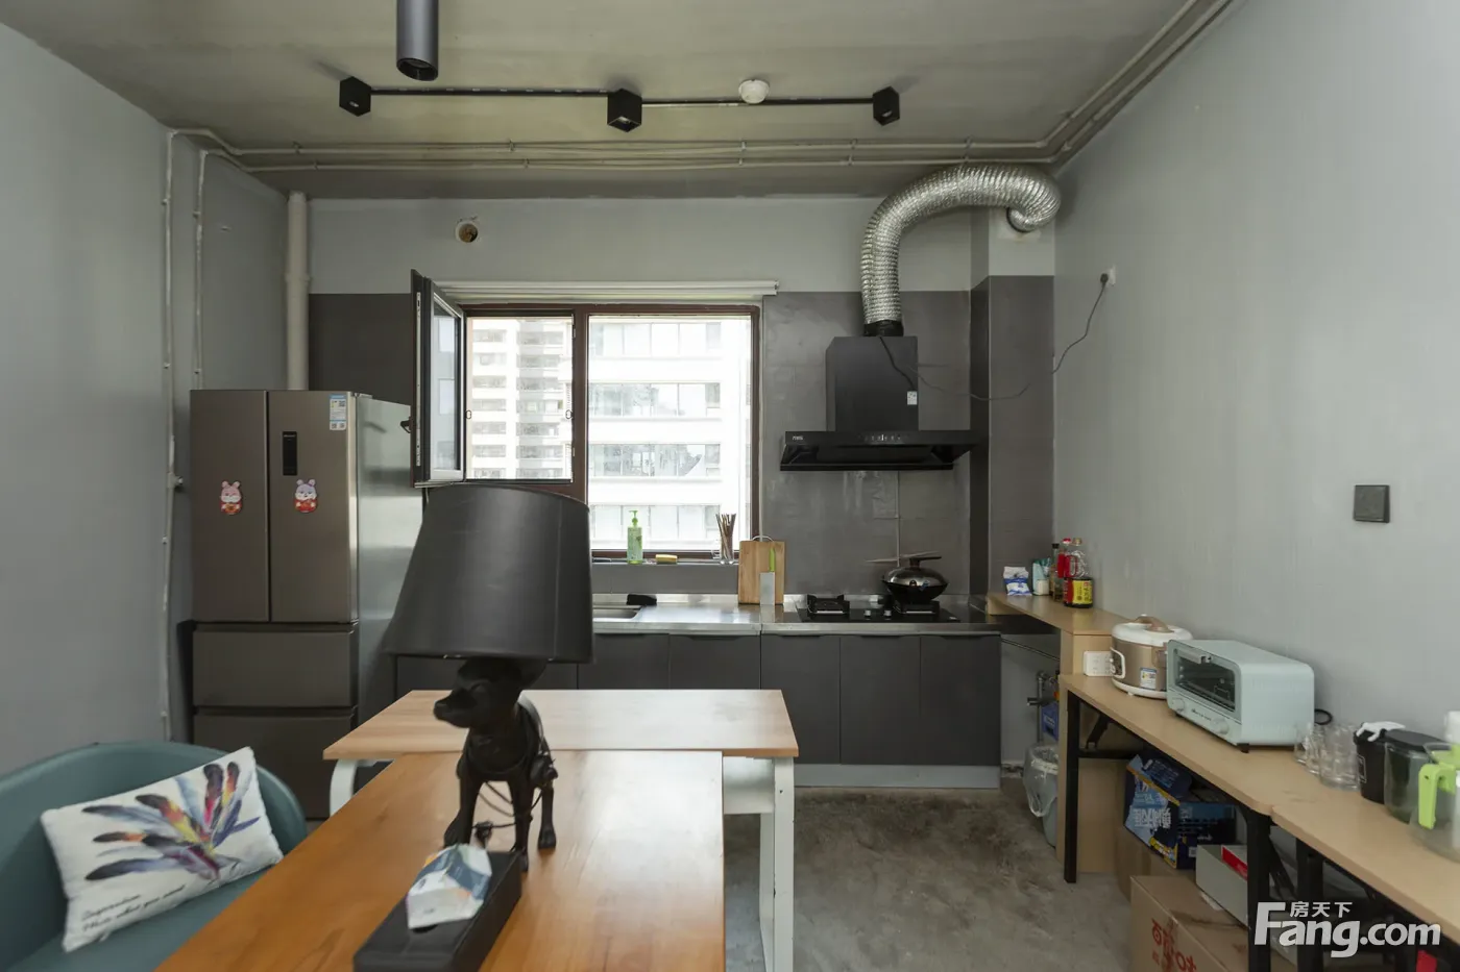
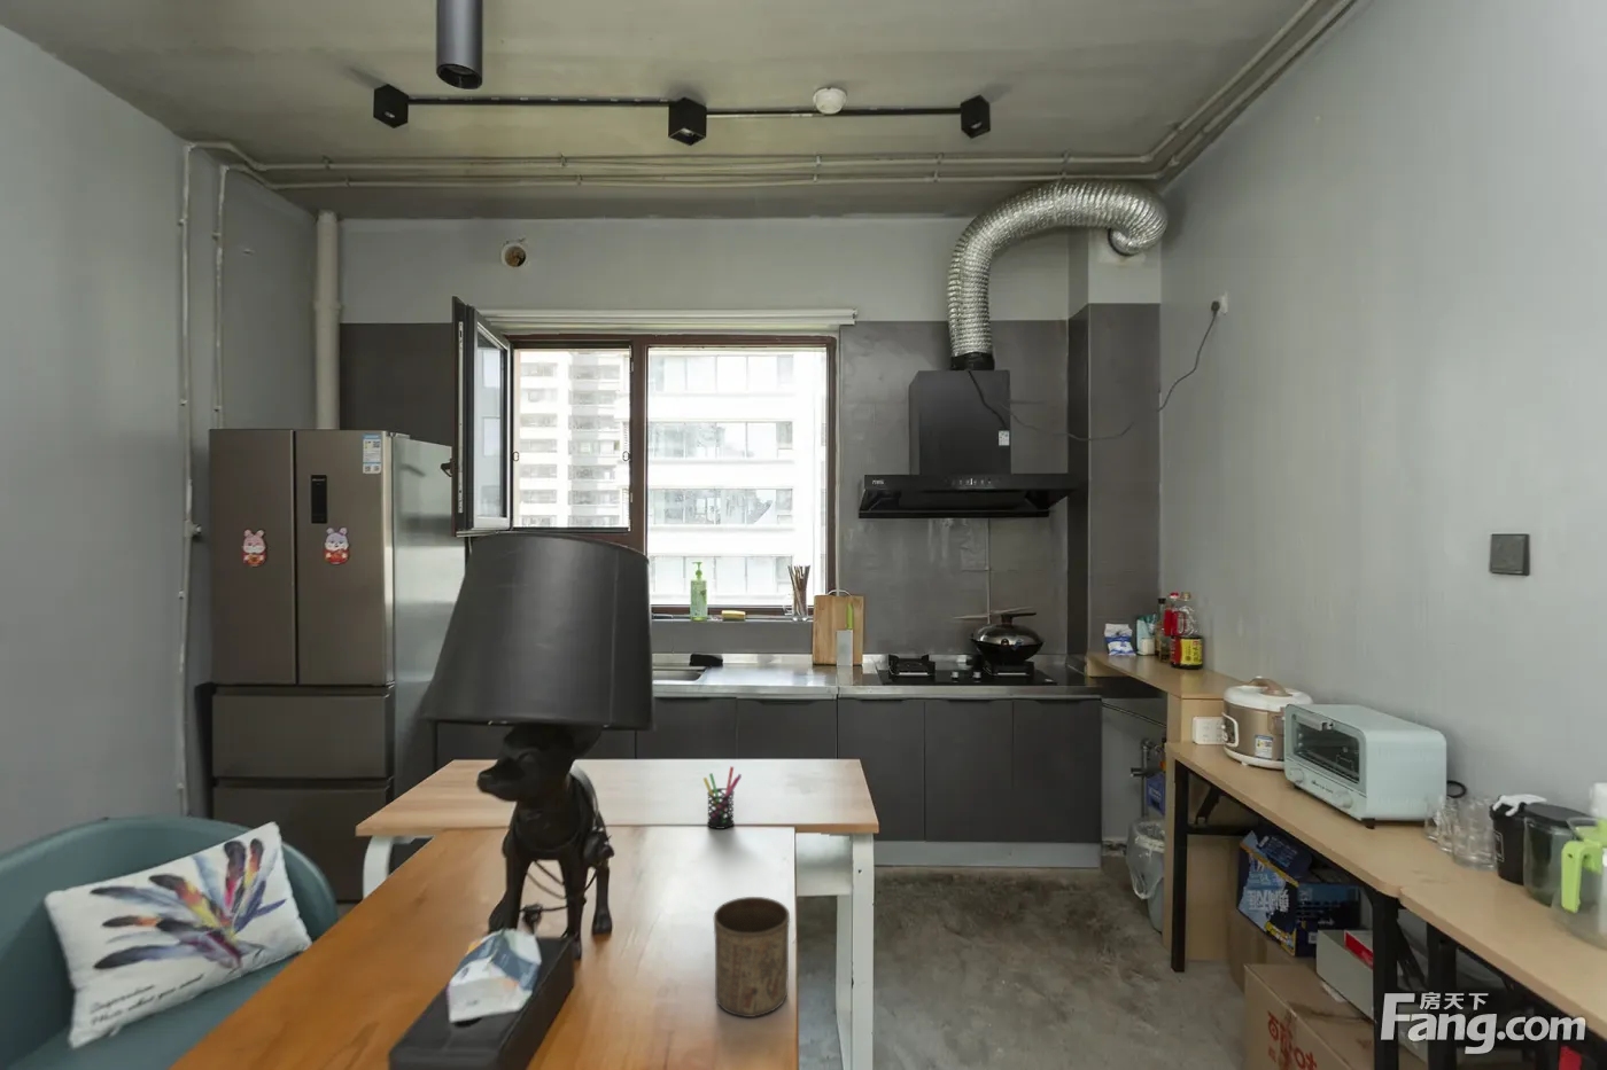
+ cup (750, 955)
+ pen holder (719, 795)
